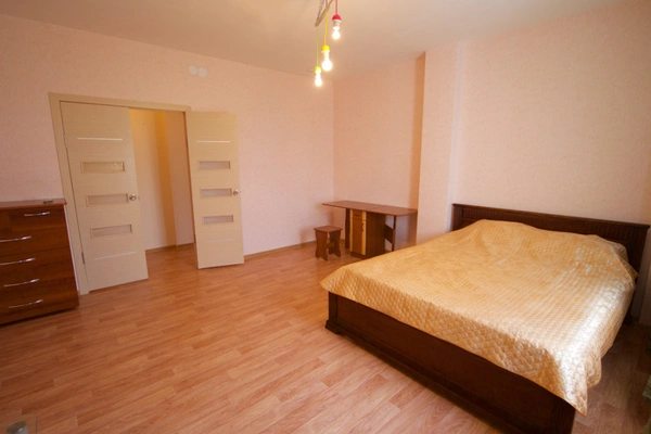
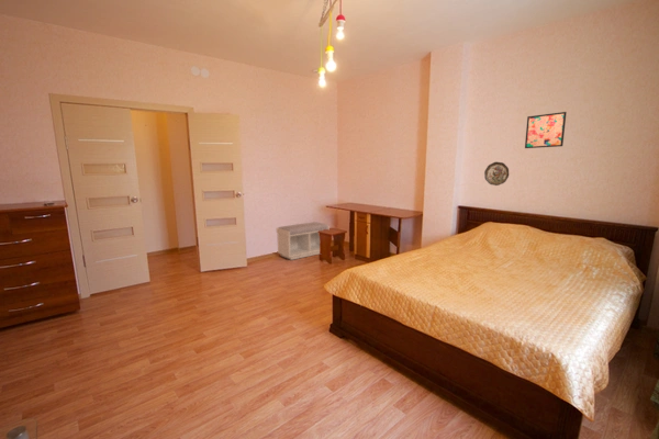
+ bench (303, 239)
+ wall art (544, 131)
+ decorative plate (496, 173)
